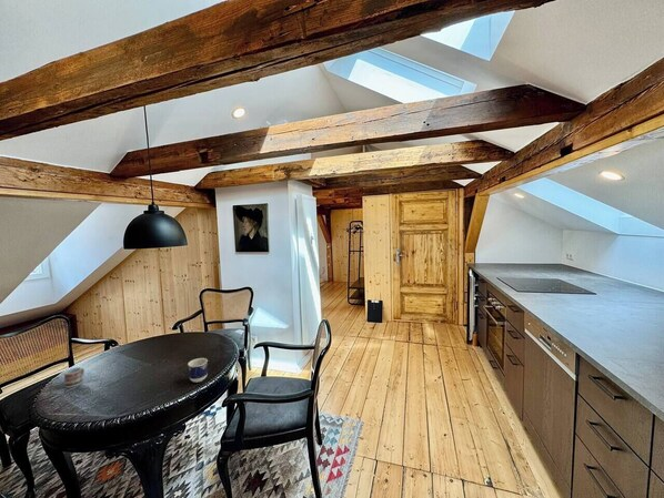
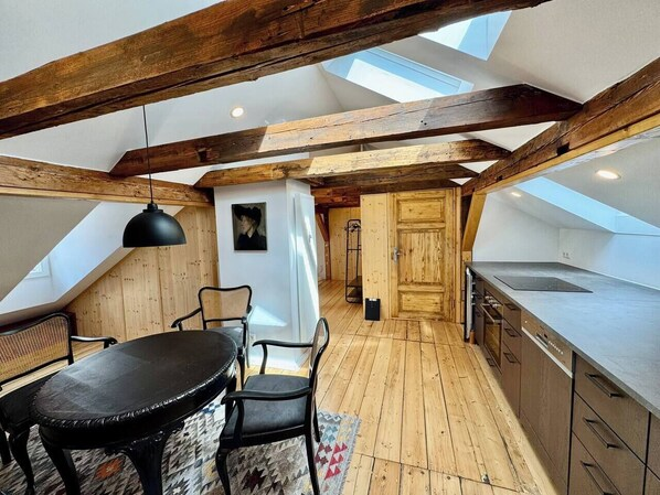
- cup (198, 372)
- cup (76, 376)
